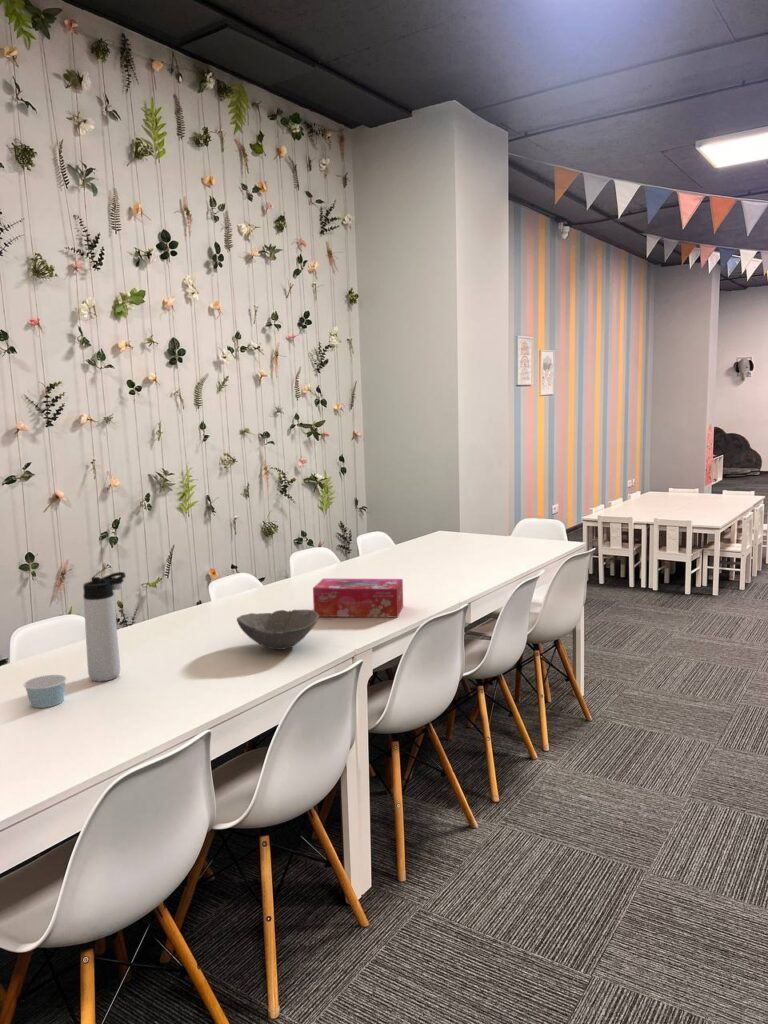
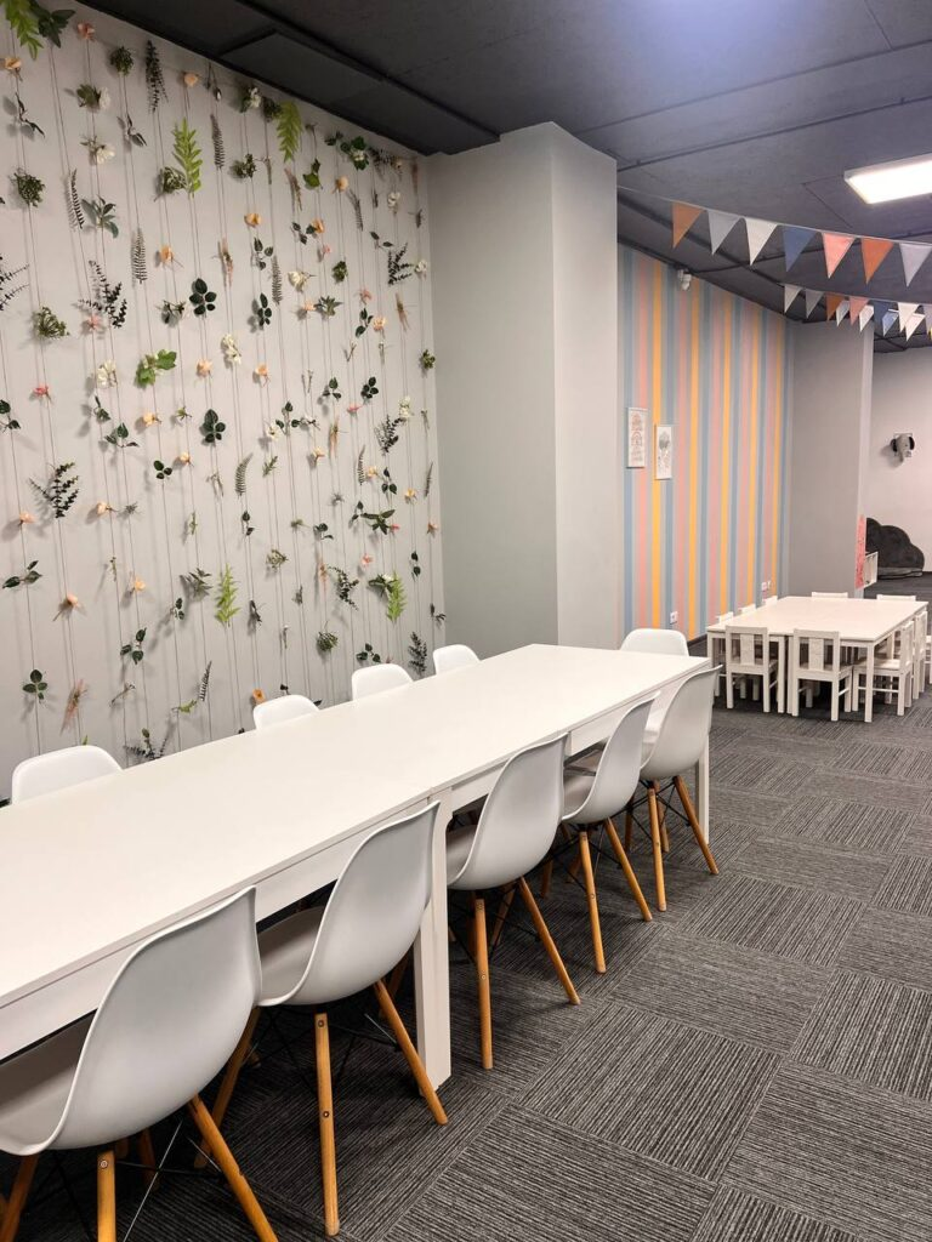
- paper cup (46, 691)
- bowl (278, 630)
- tissue box (359, 597)
- thermos bottle (107, 625)
